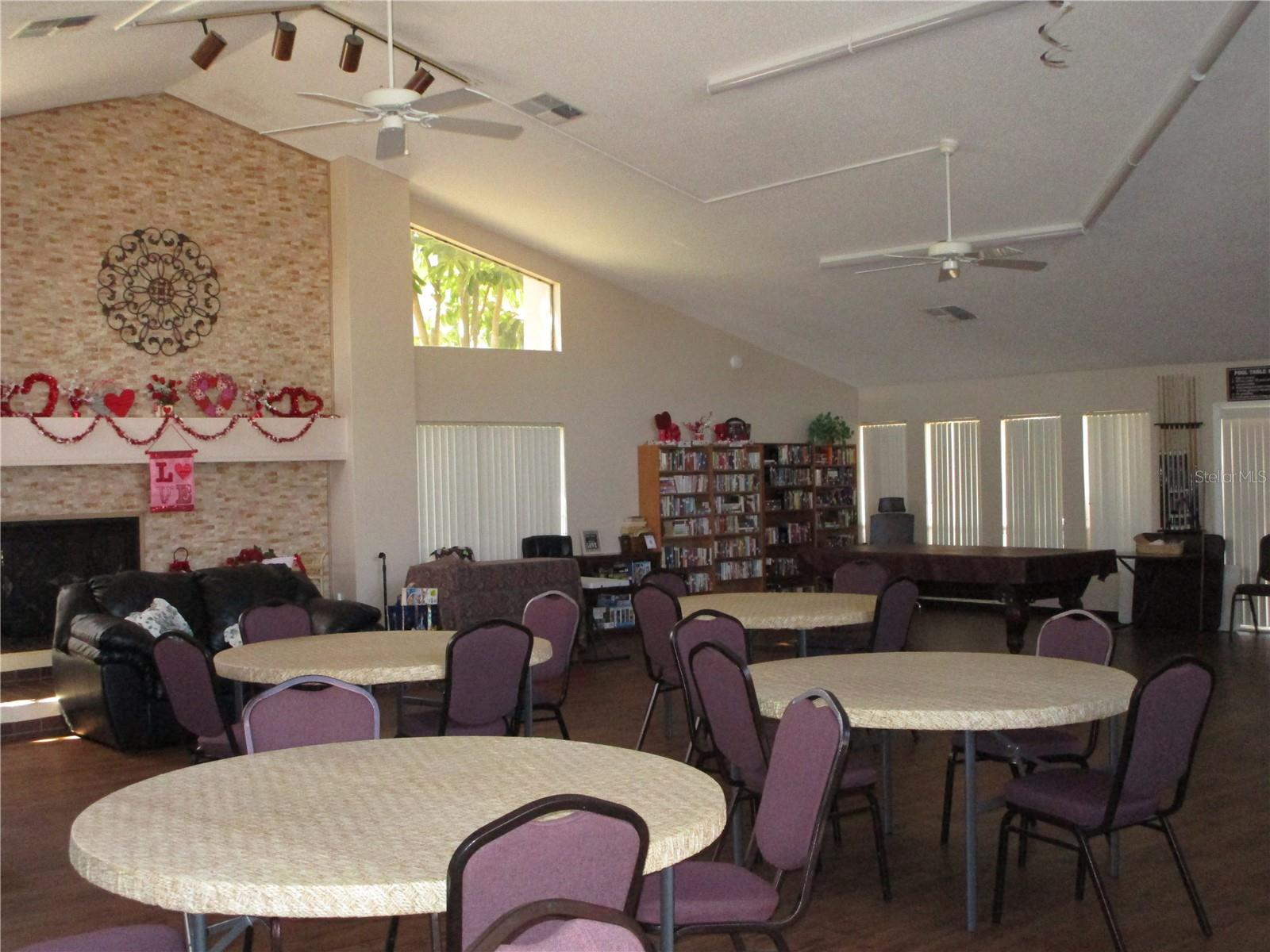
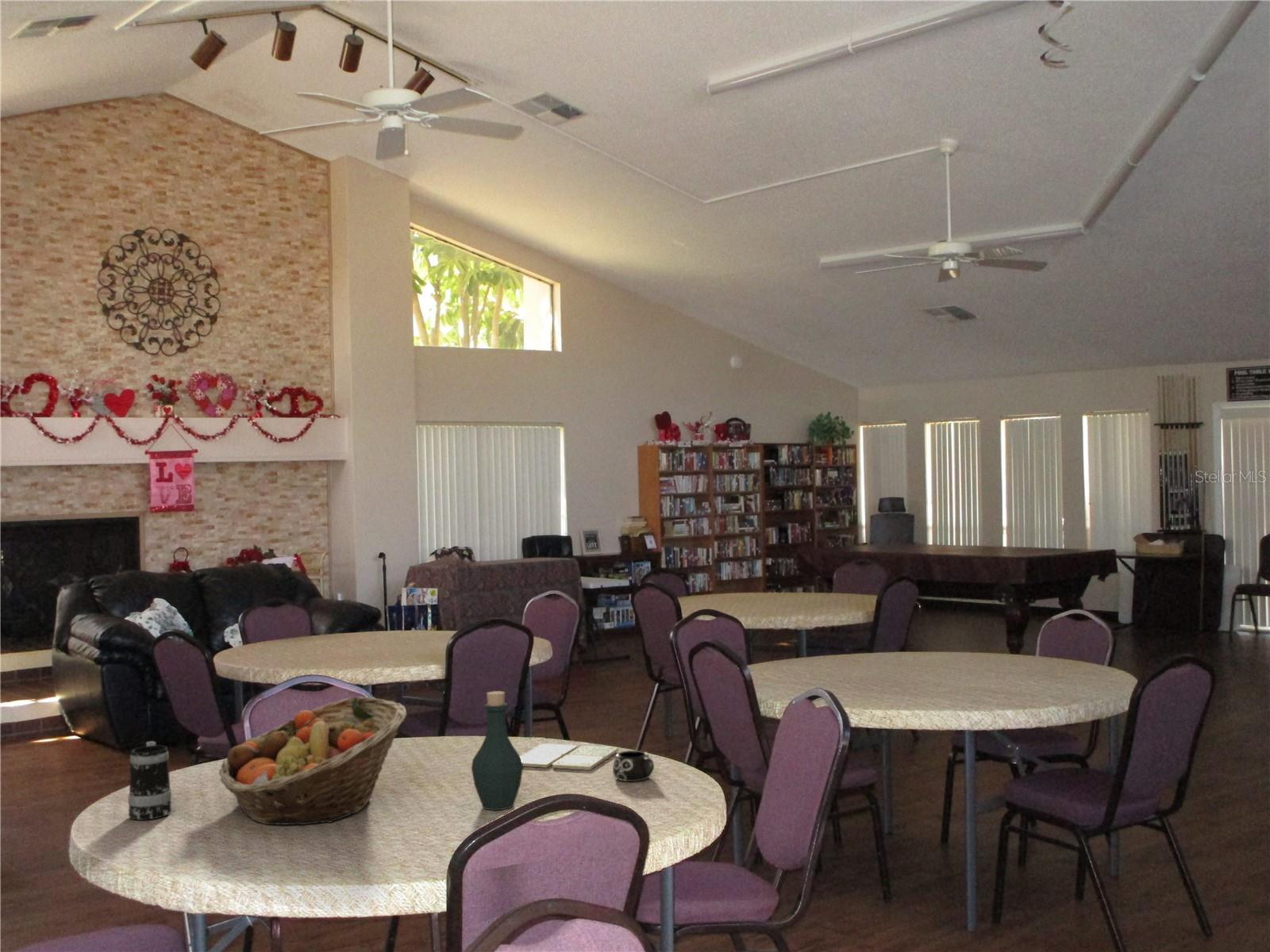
+ fruit basket (314, 757)
+ mug (636, 766)
+ bottle (497, 749)
+ drink coaster (565, 756)
+ mug (150, 778)
